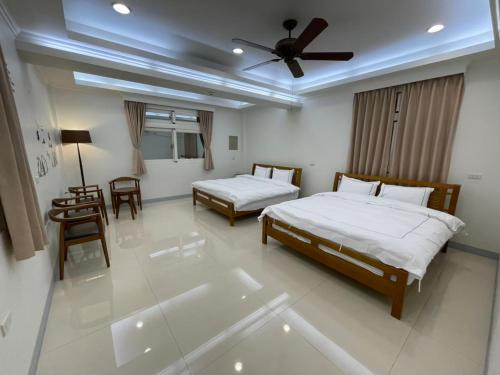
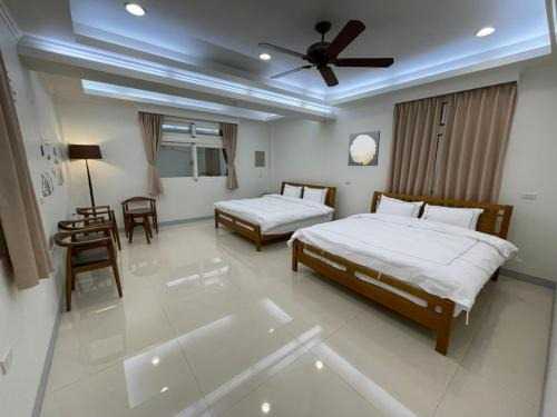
+ wall art (362, 149)
